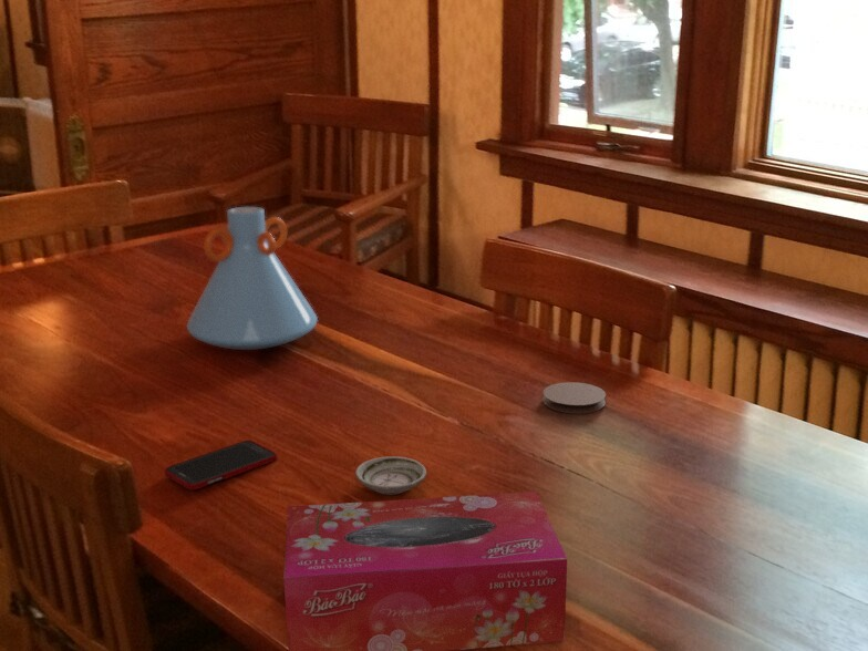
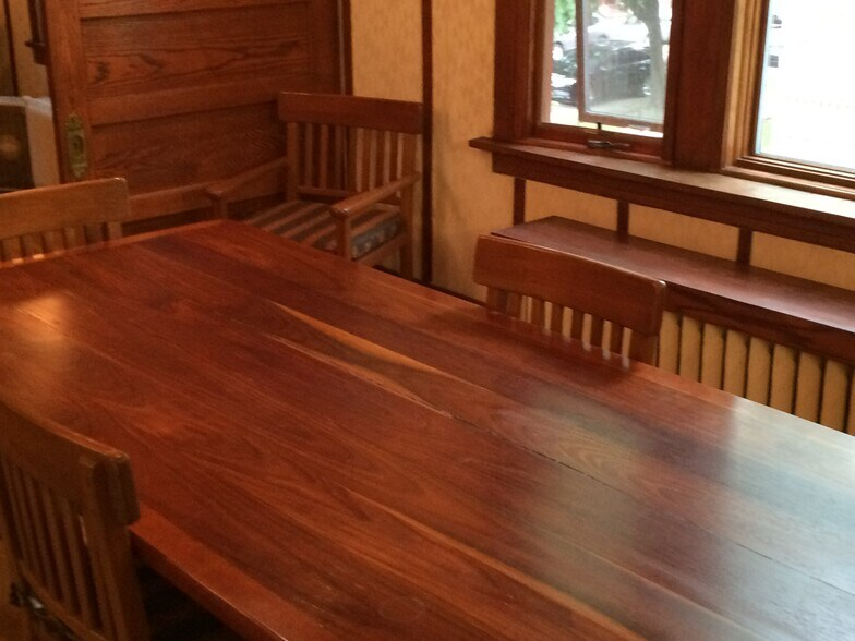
- saucer (391, 478)
- vase (249, 277)
- coaster (574, 396)
- tissue box (421, 571)
- cell phone (221, 464)
